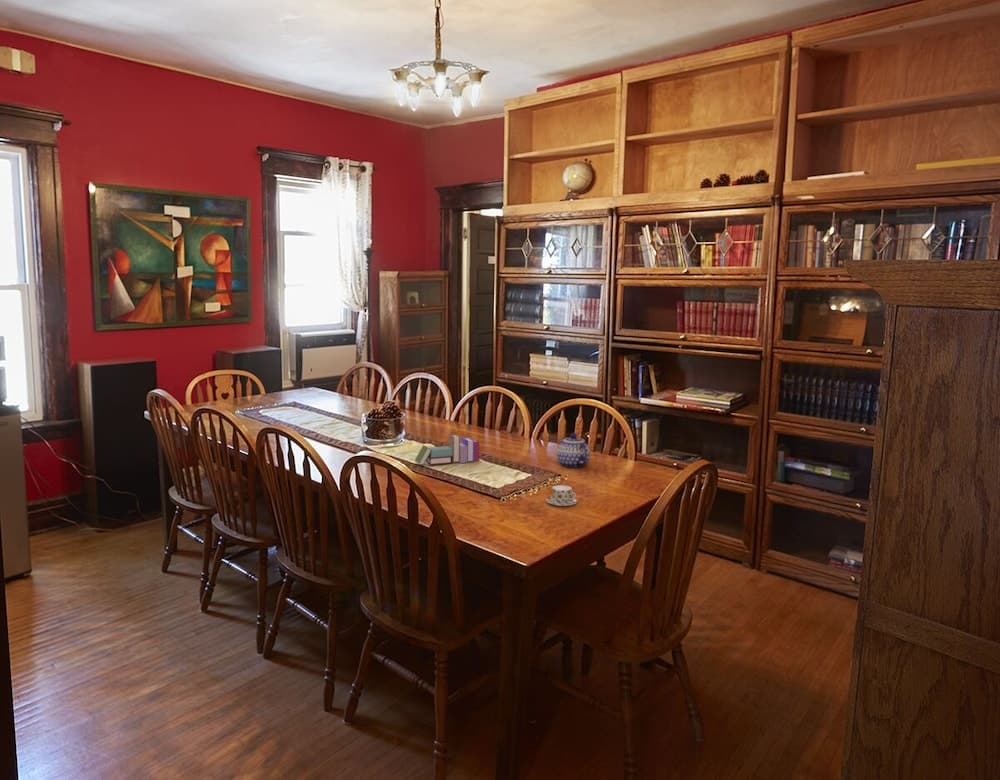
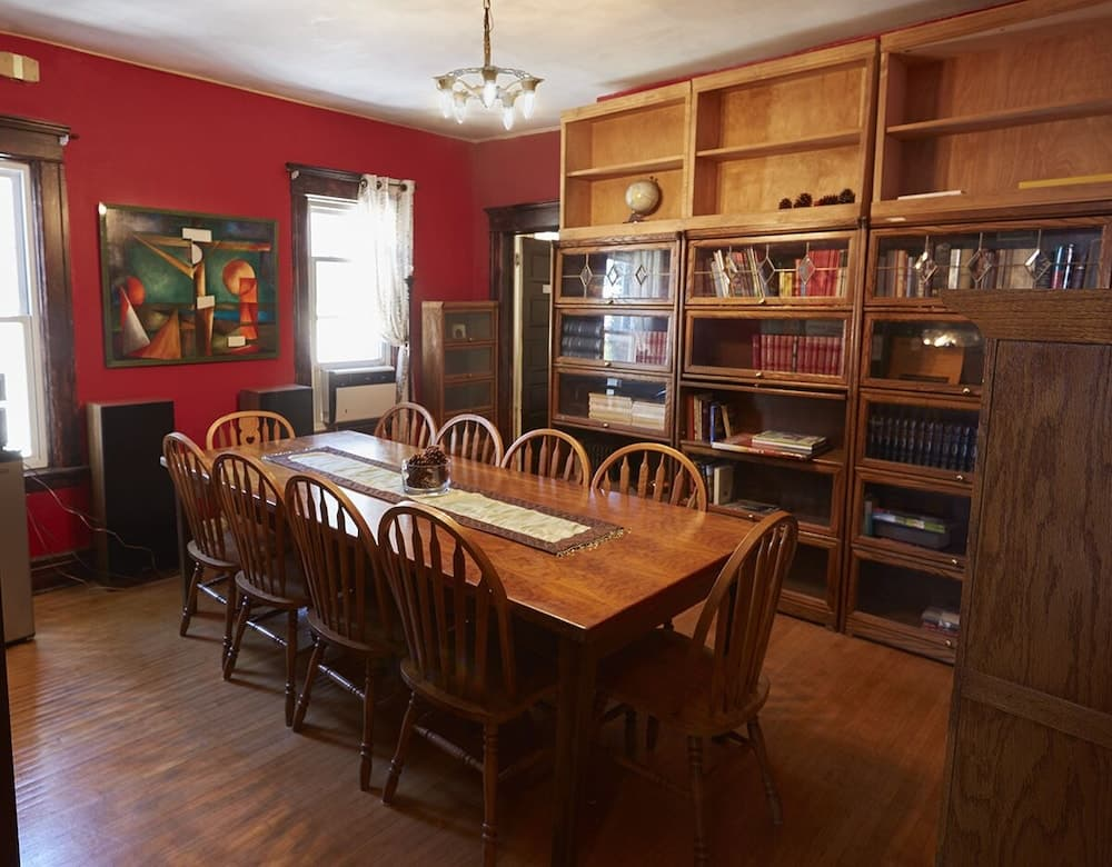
- teapot (574, 449)
- teacup (561, 494)
- book (447, 448)
